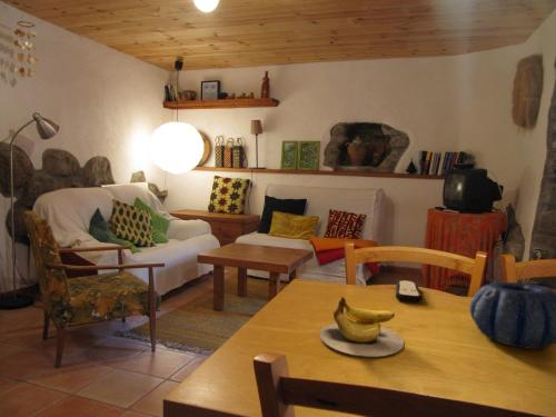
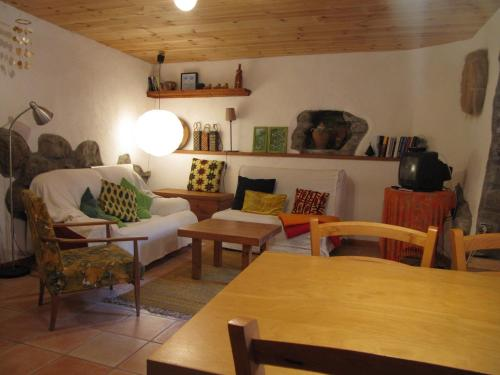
- decorative bowl (517, 311)
- banana (361, 317)
- remote control (407, 290)
